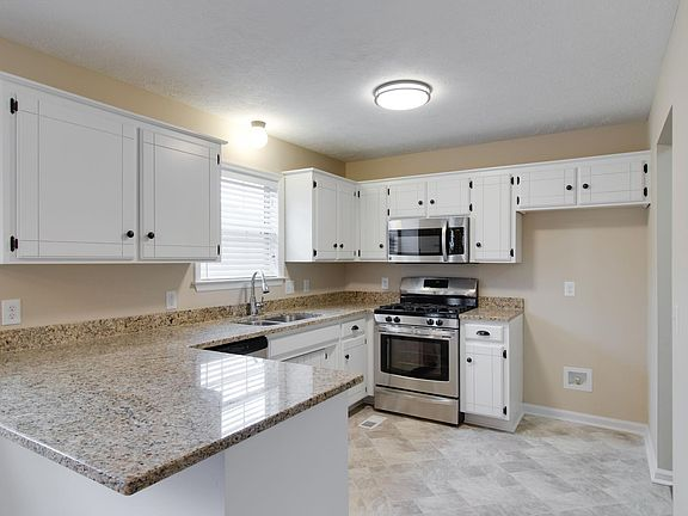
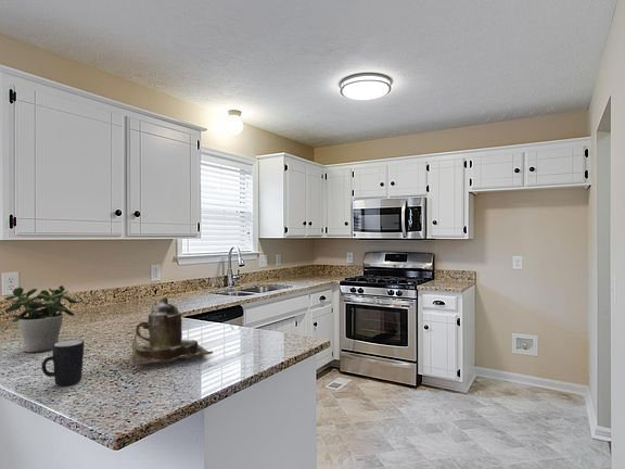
+ mug (63, 364)
+ teapot (170, 327)
+ potted plant (39, 316)
